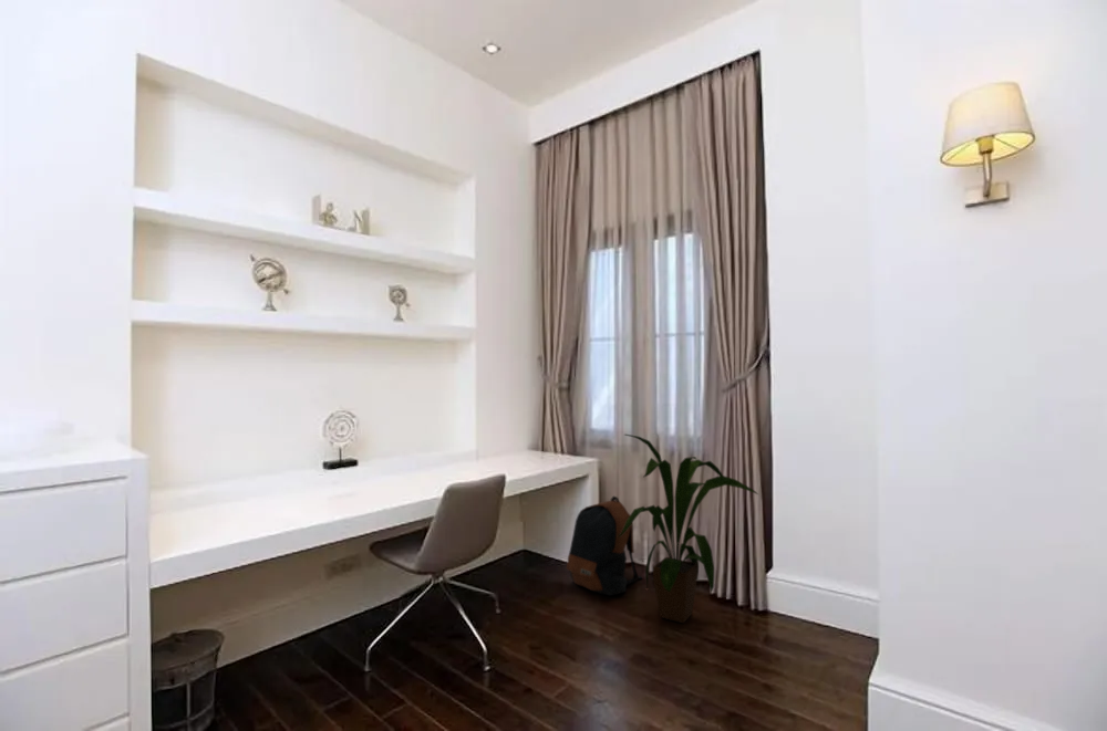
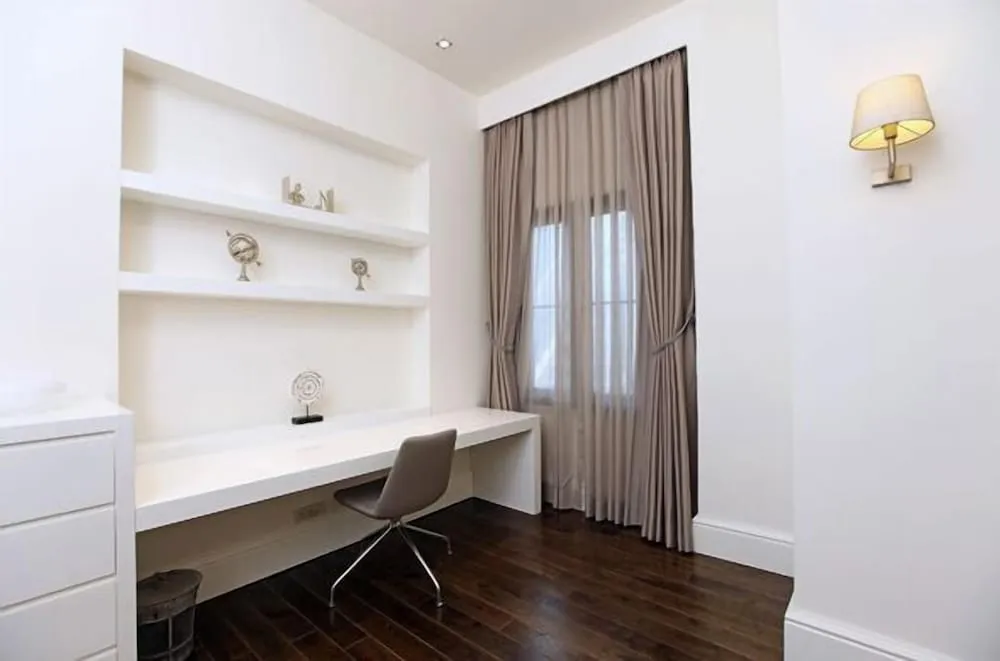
- backpack (604, 541)
- house plant (689, 528)
